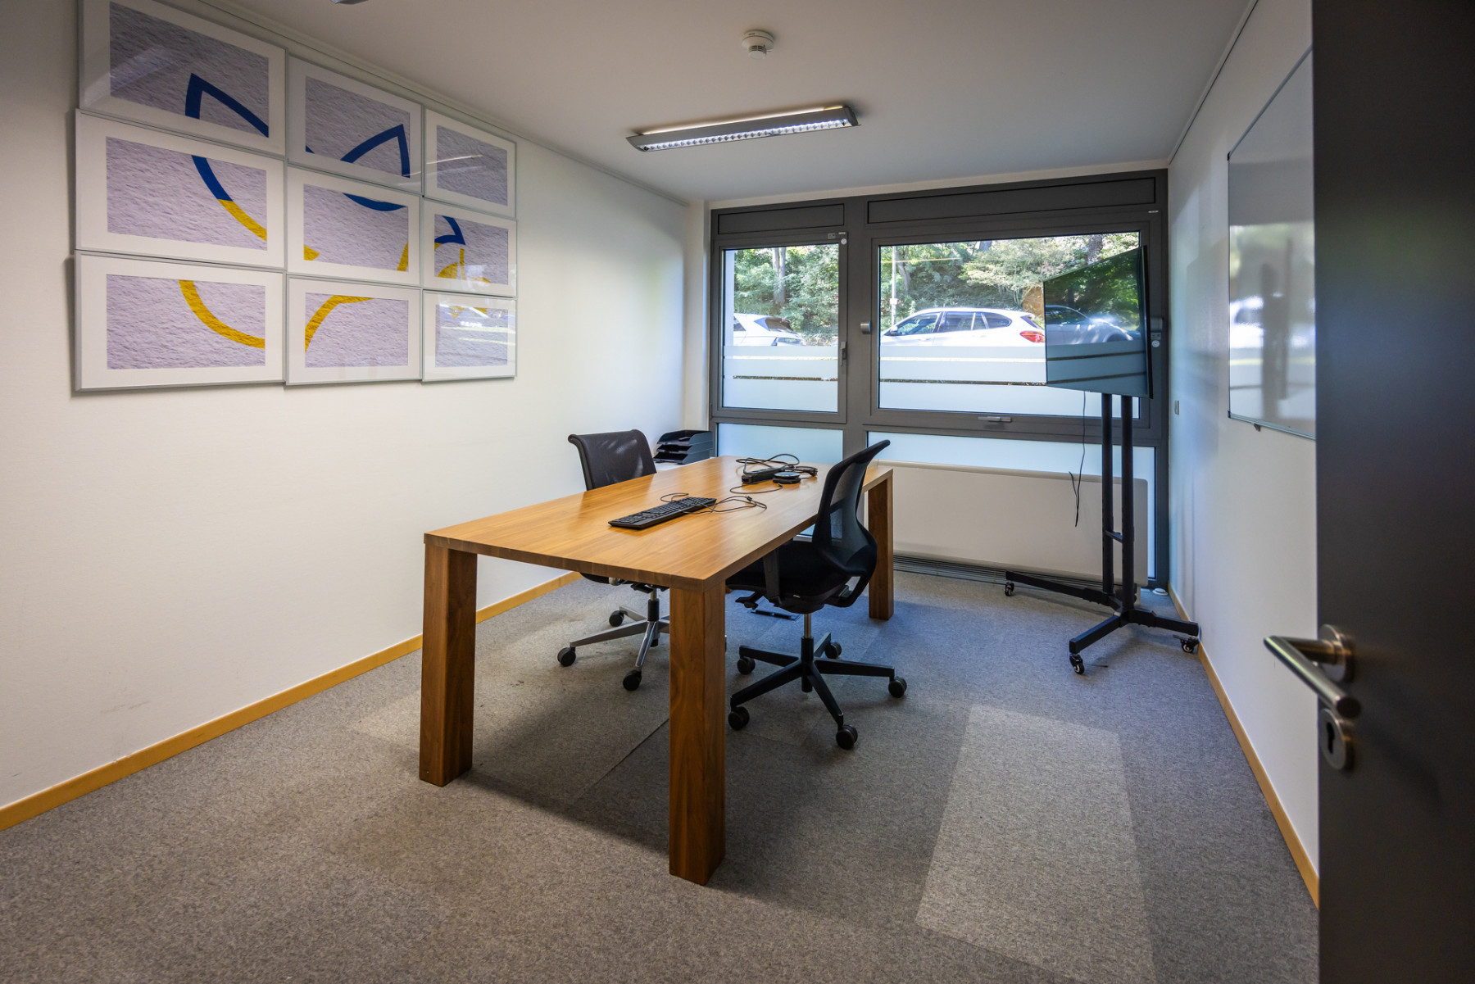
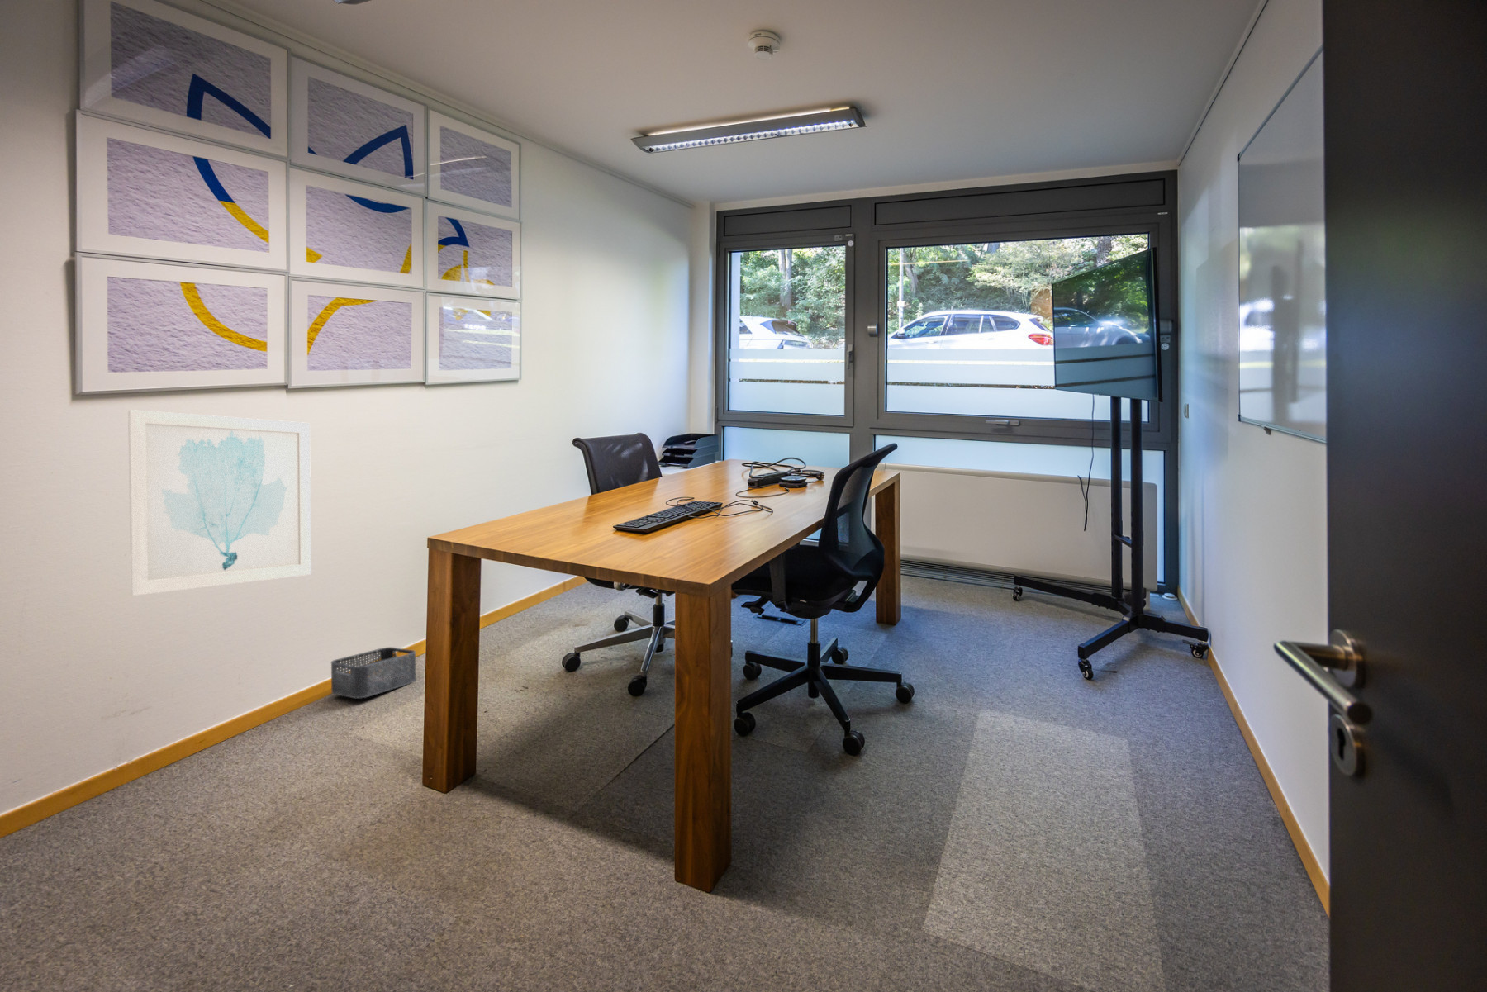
+ wall art (229, 500)
+ storage bin (374, 672)
